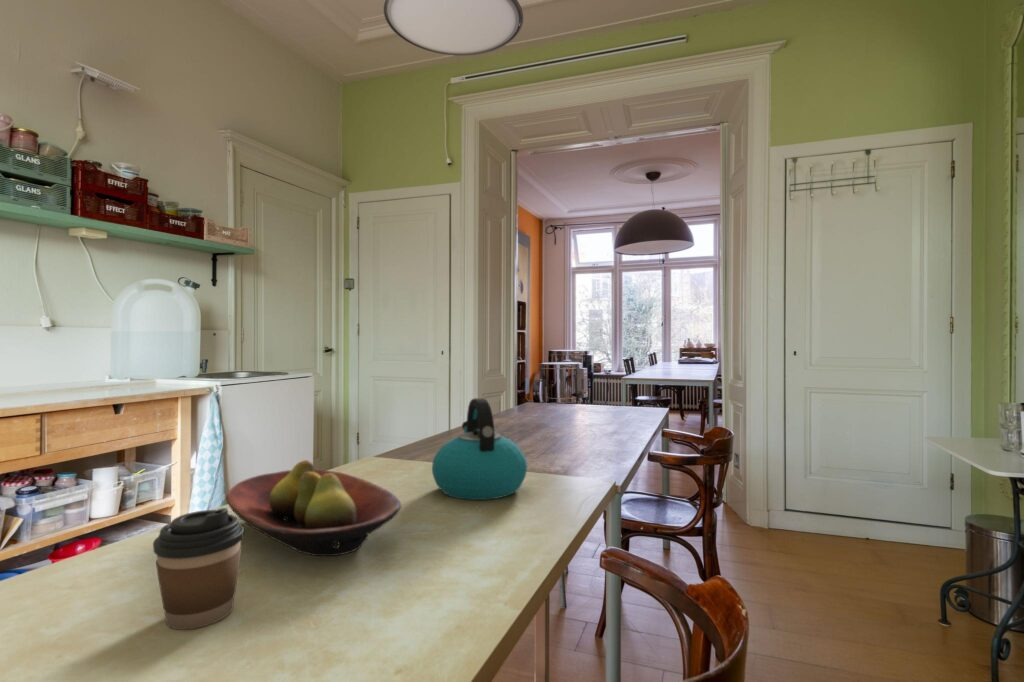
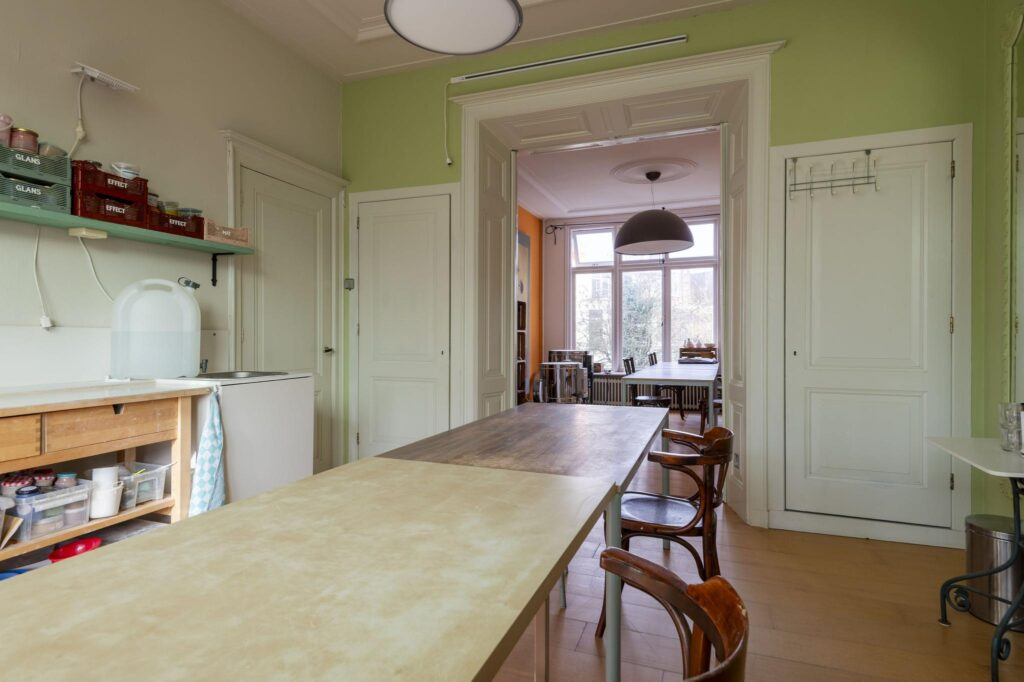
- fruit bowl (311, 498)
- kettle (478, 442)
- coffee cup (200, 562)
